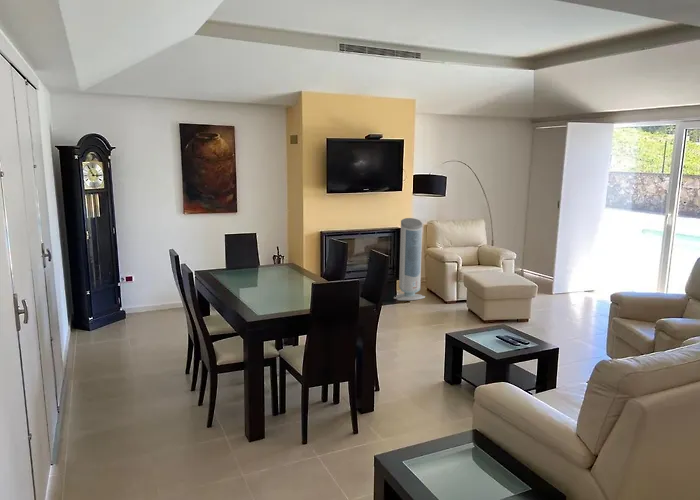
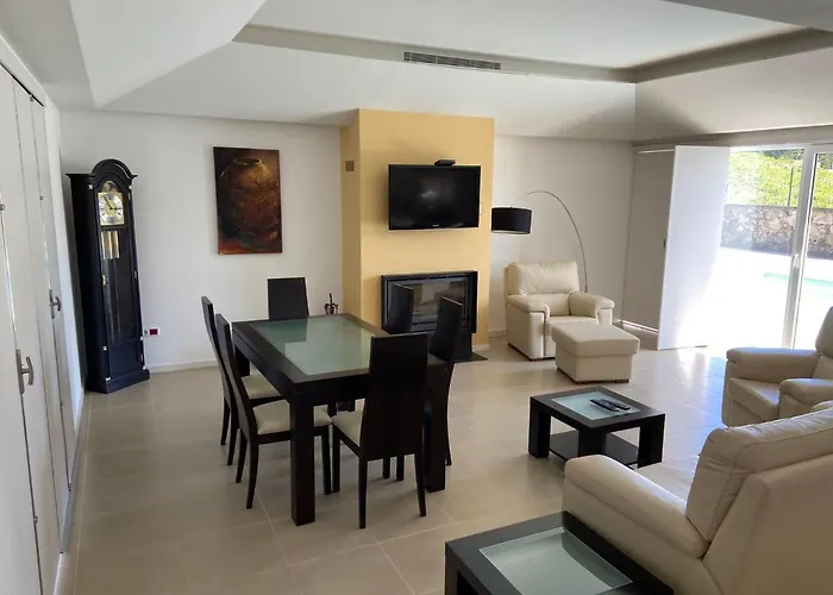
- air purifier (410, 258)
